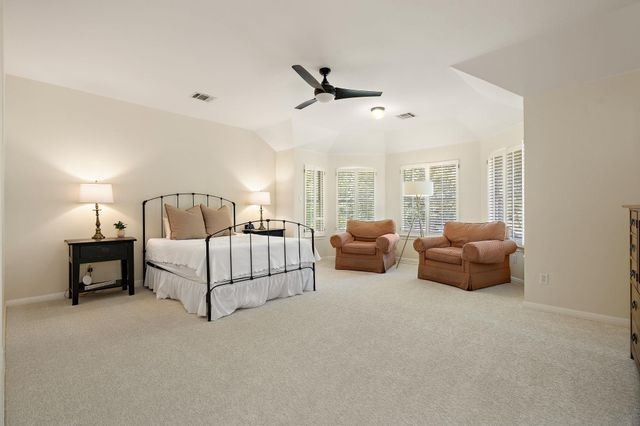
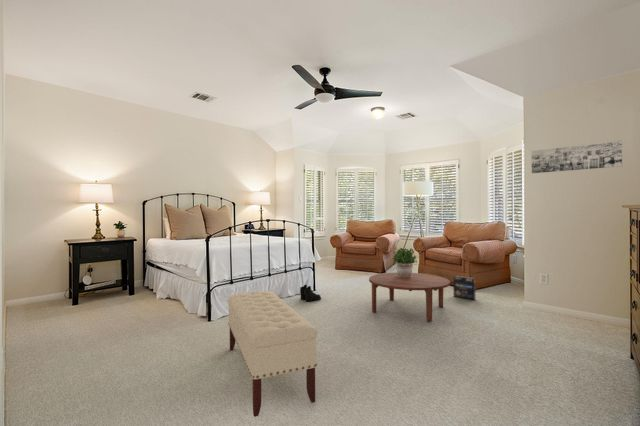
+ bench (265, 339)
+ coffee table (409, 290)
+ wall art (573, 158)
+ box (464, 287)
+ potted plant (405, 261)
+ boots (310, 292)
